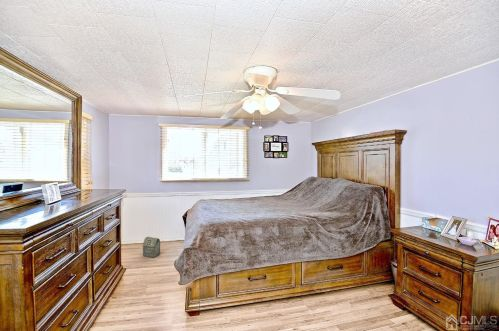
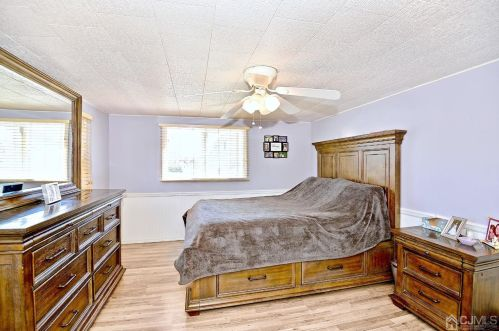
- bag (151, 246)
